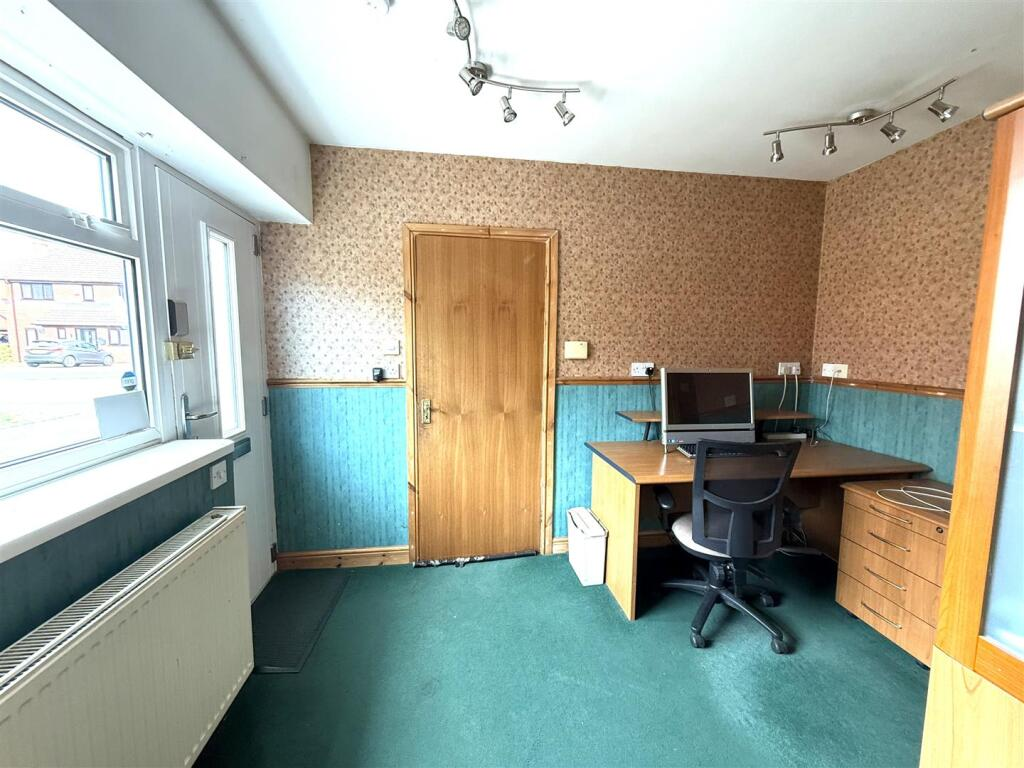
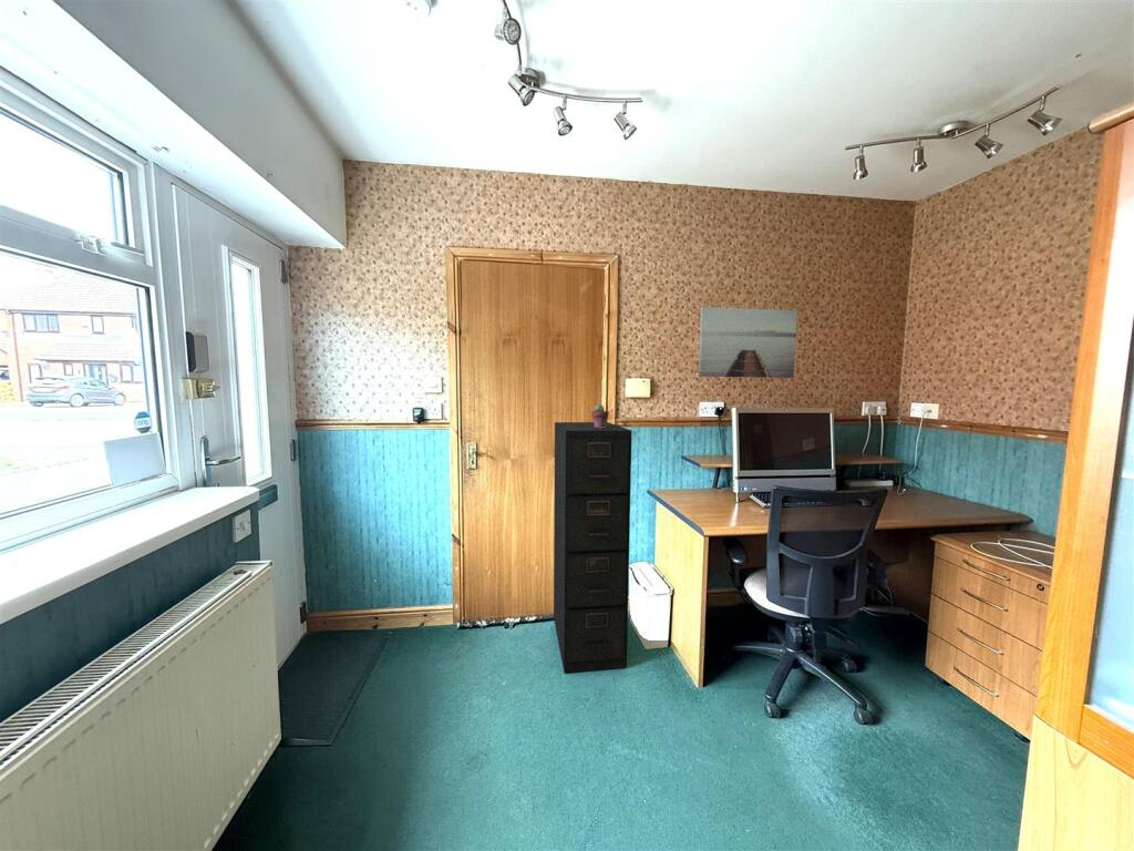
+ potted succulent (599, 414)
+ filing cabinet (588, 536)
+ wall art (748, 342)
